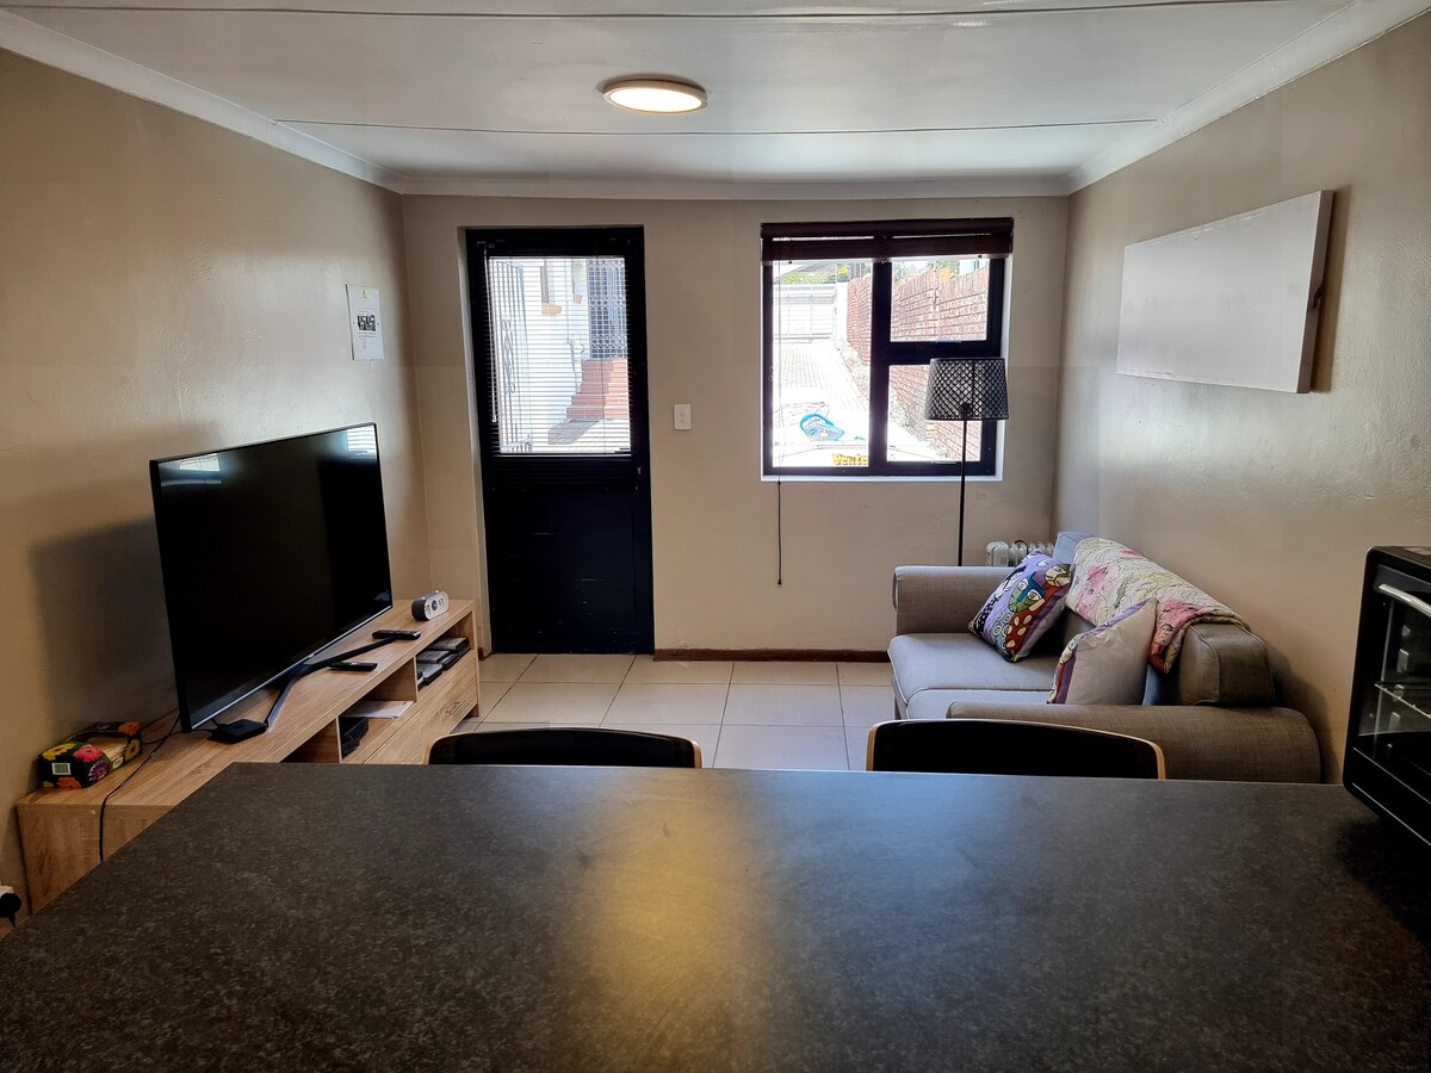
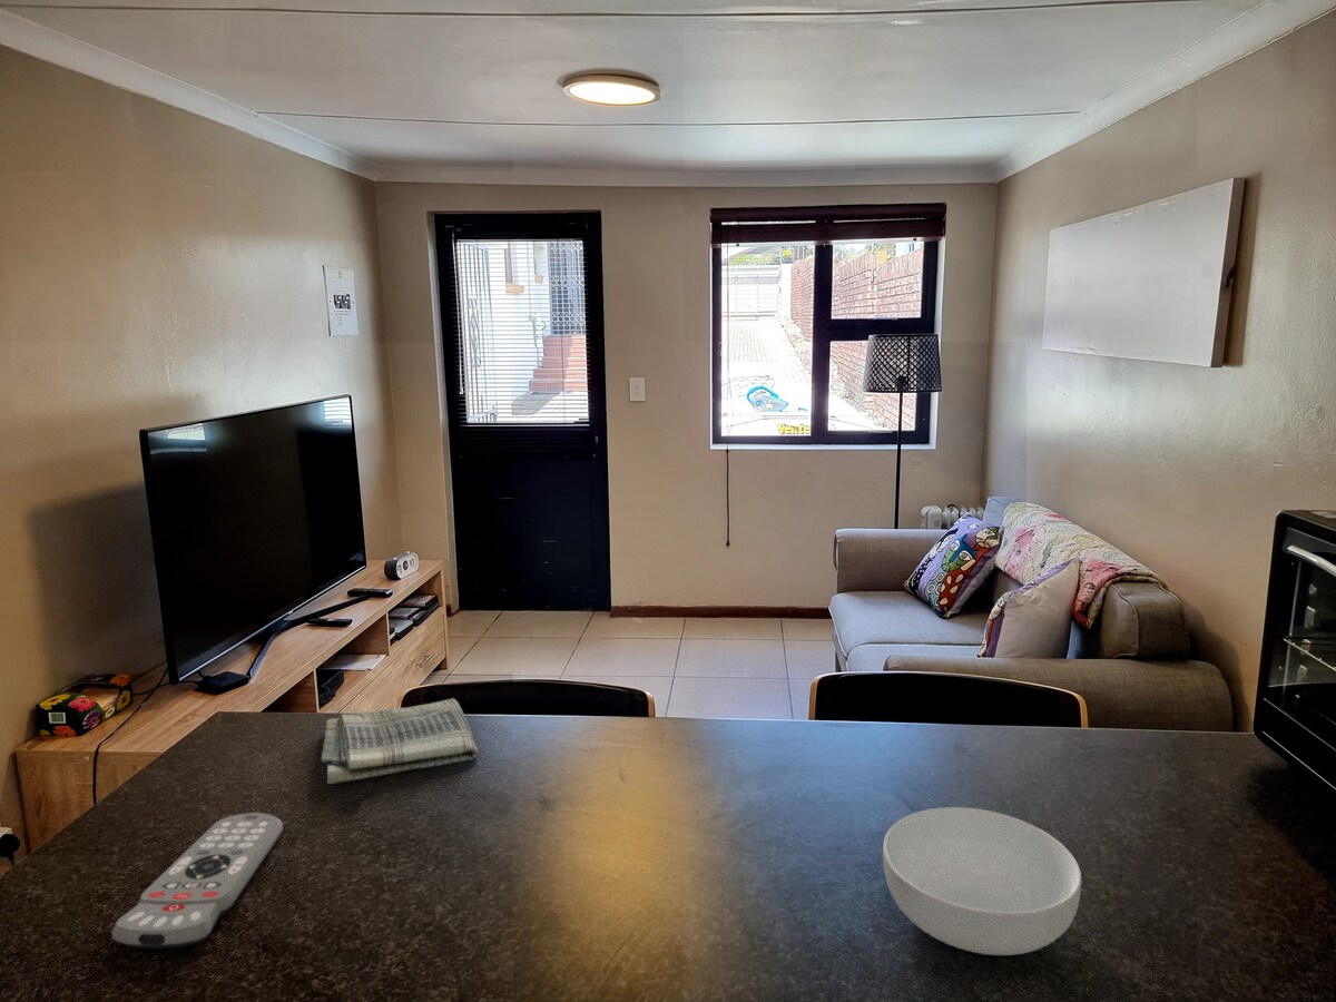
+ remote control (210, 874)
+ dish towel (396, 734)
+ cereal bowl (976, 887)
